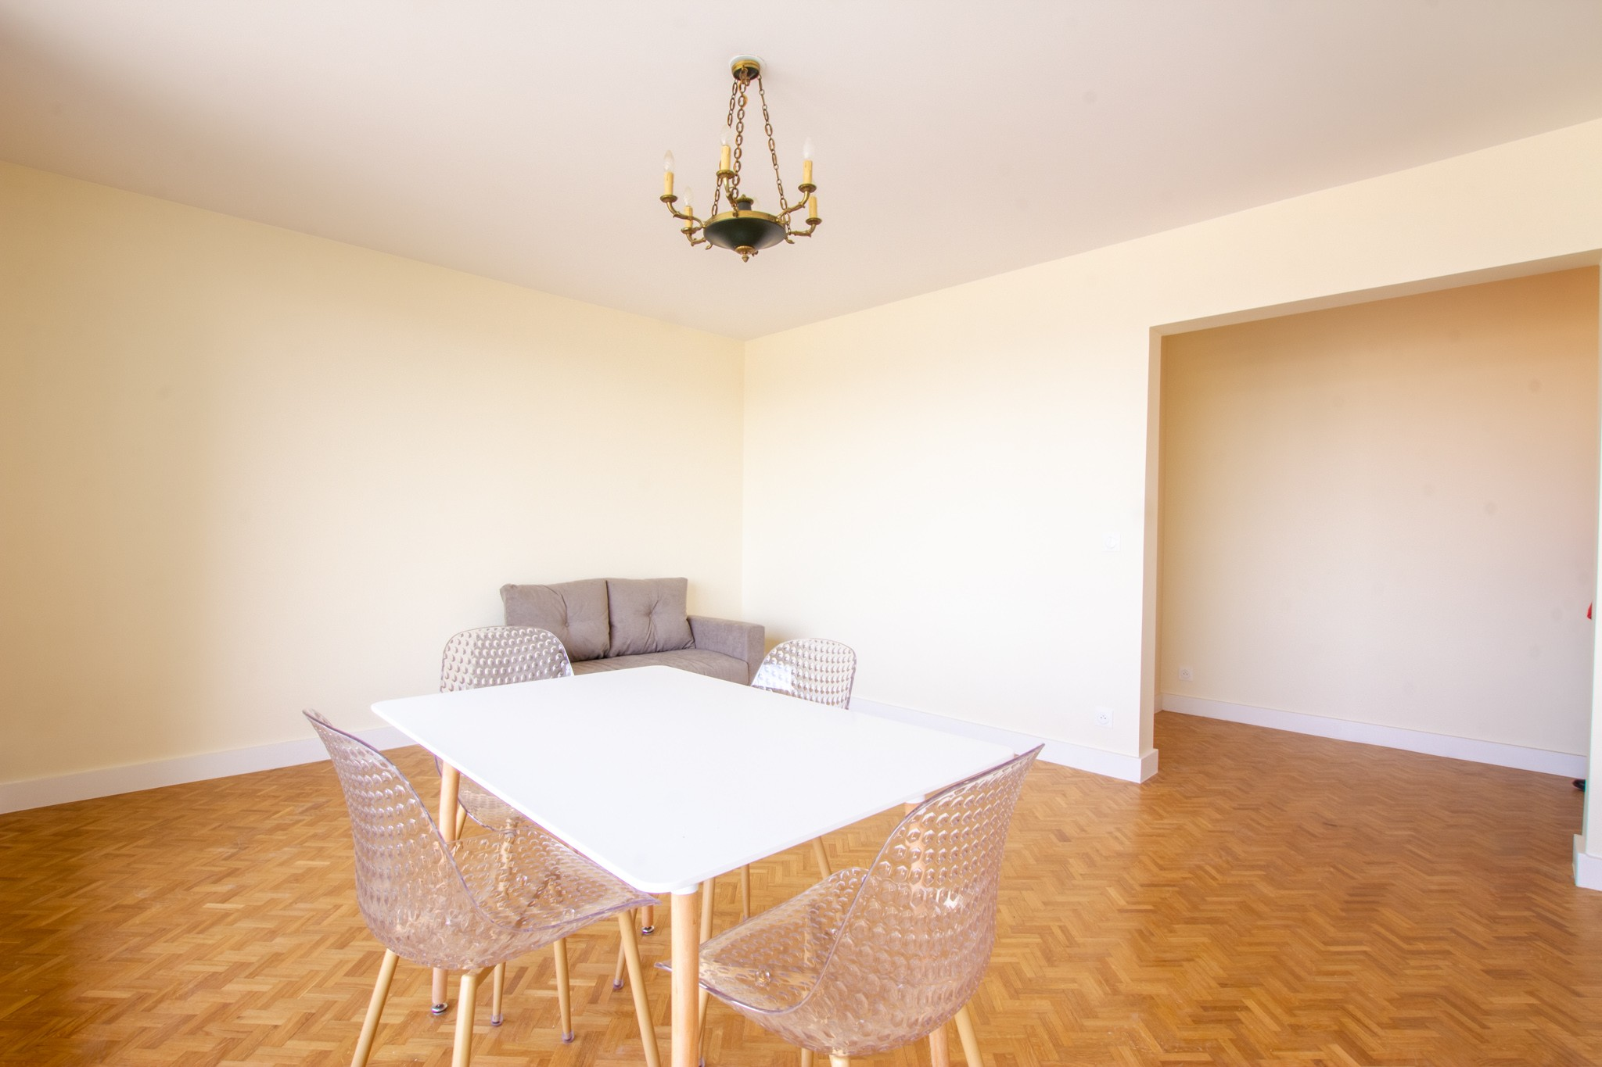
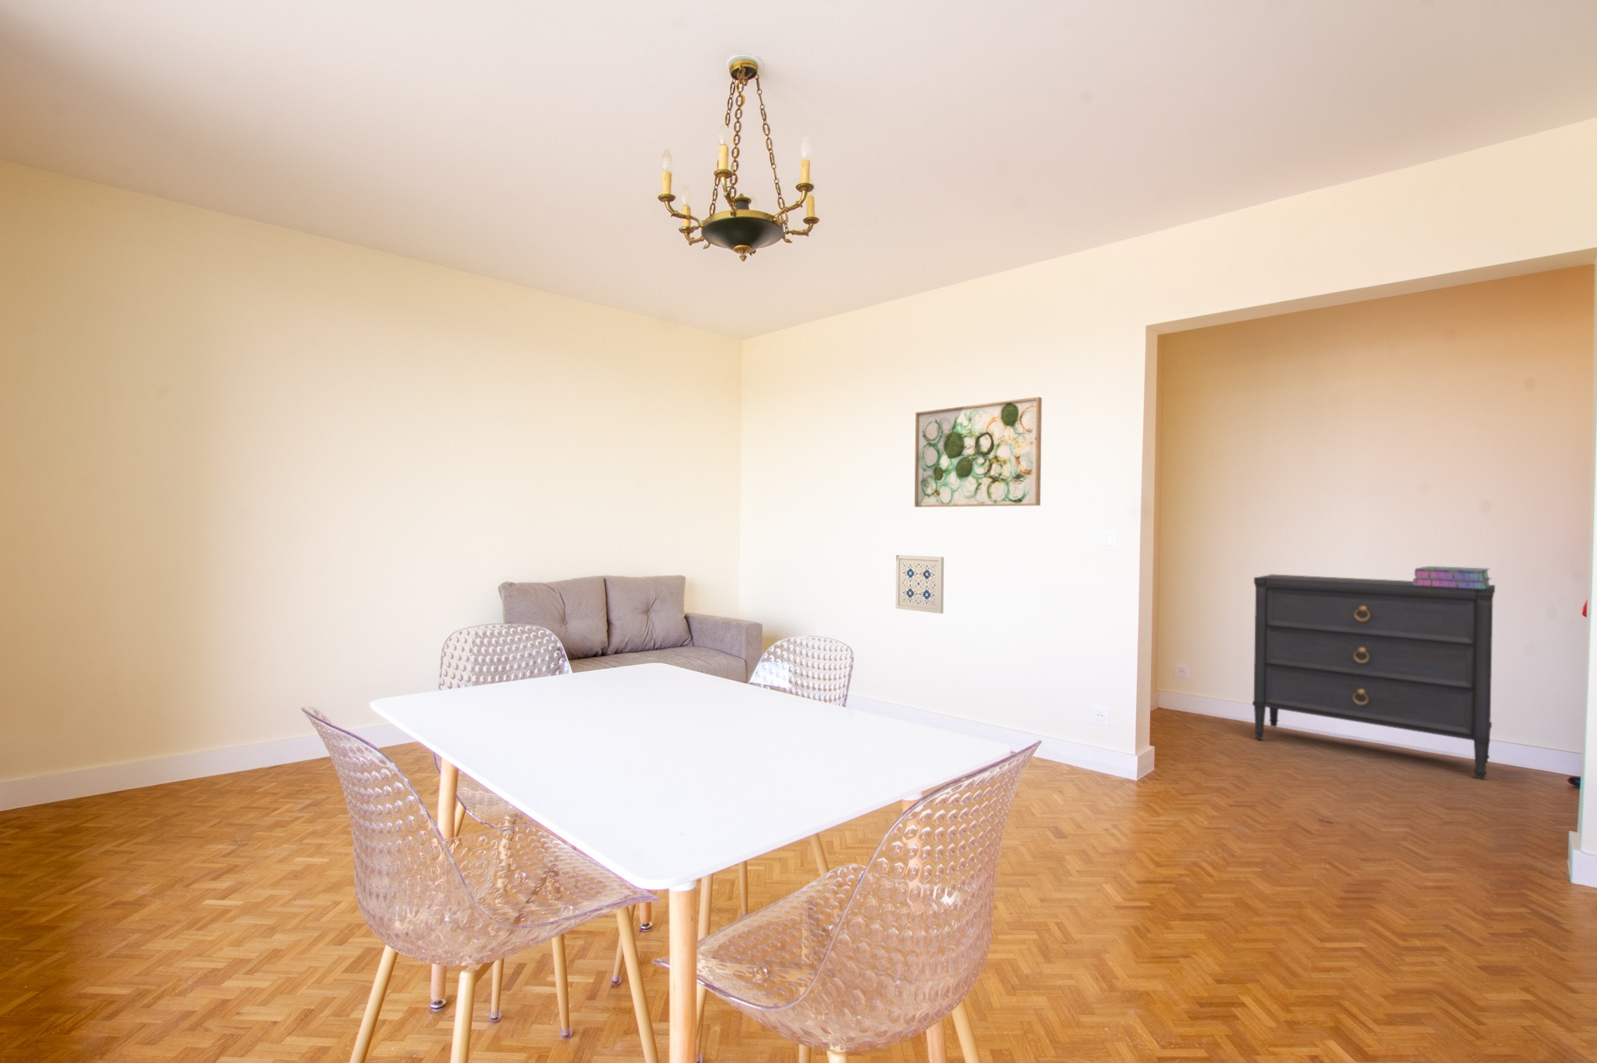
+ stack of books (1452, 577)
+ wall art (919, 584)
+ dresser (1367, 666)
+ wall art (972, 456)
